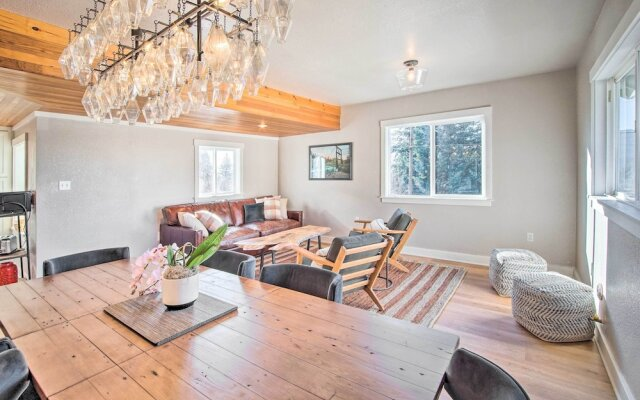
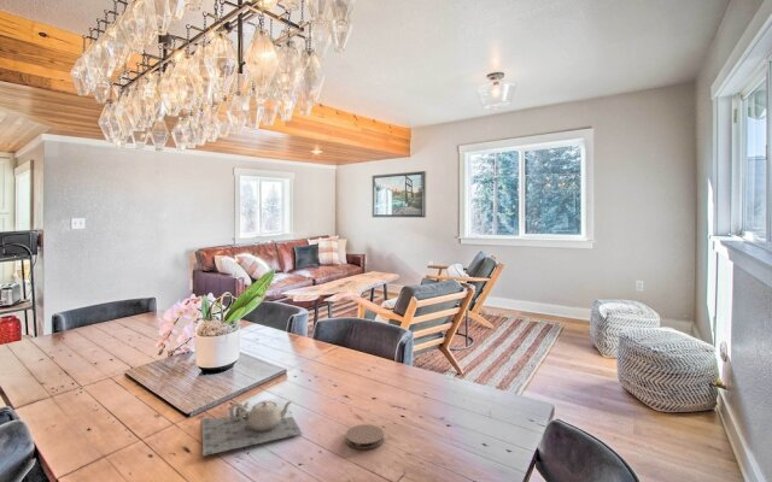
+ teapot (248, 411)
+ coaster (364, 435)
